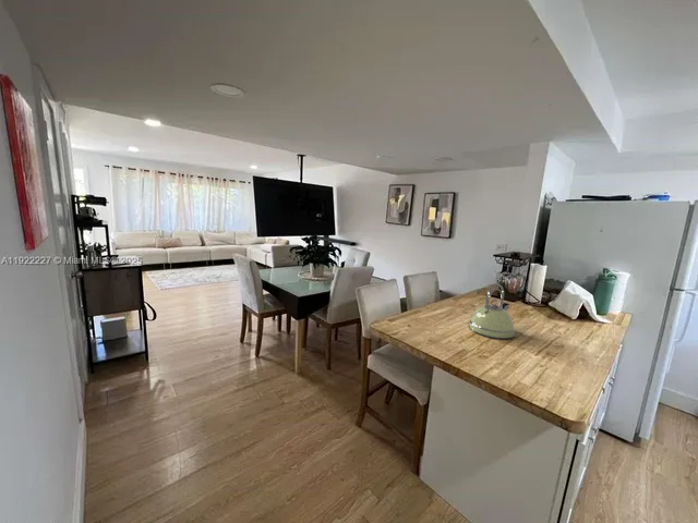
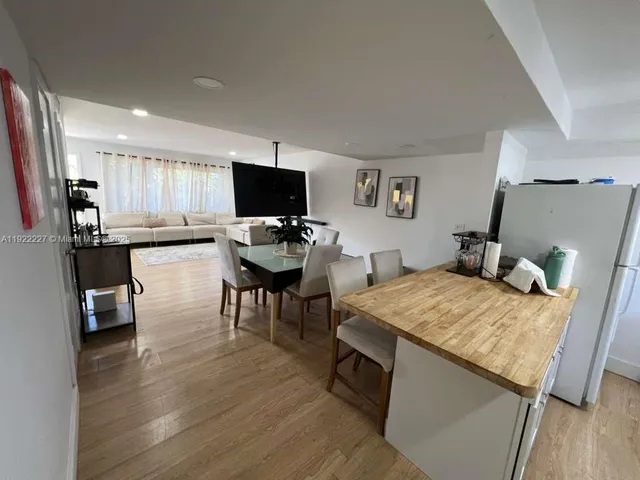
- kettle (495, 306)
